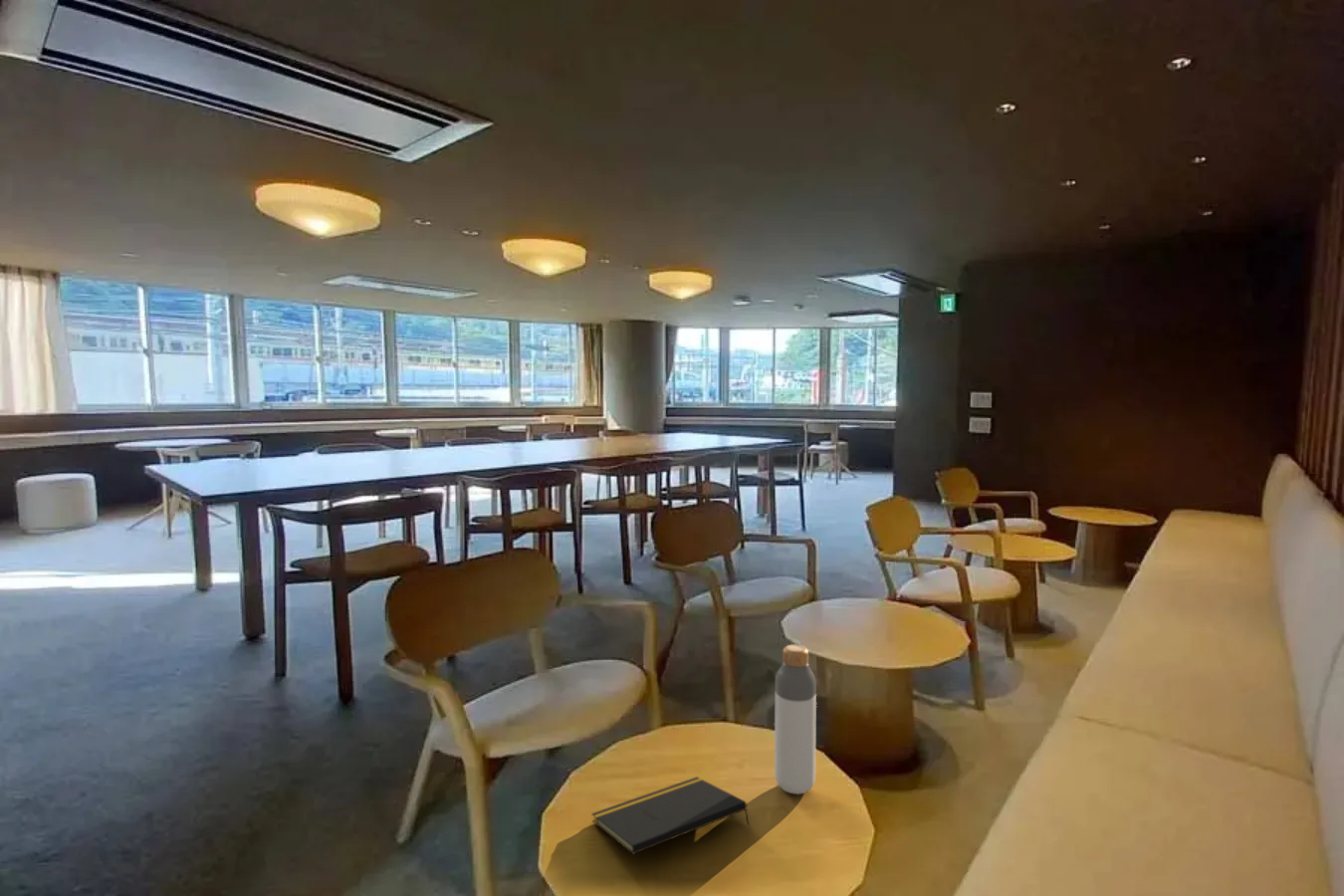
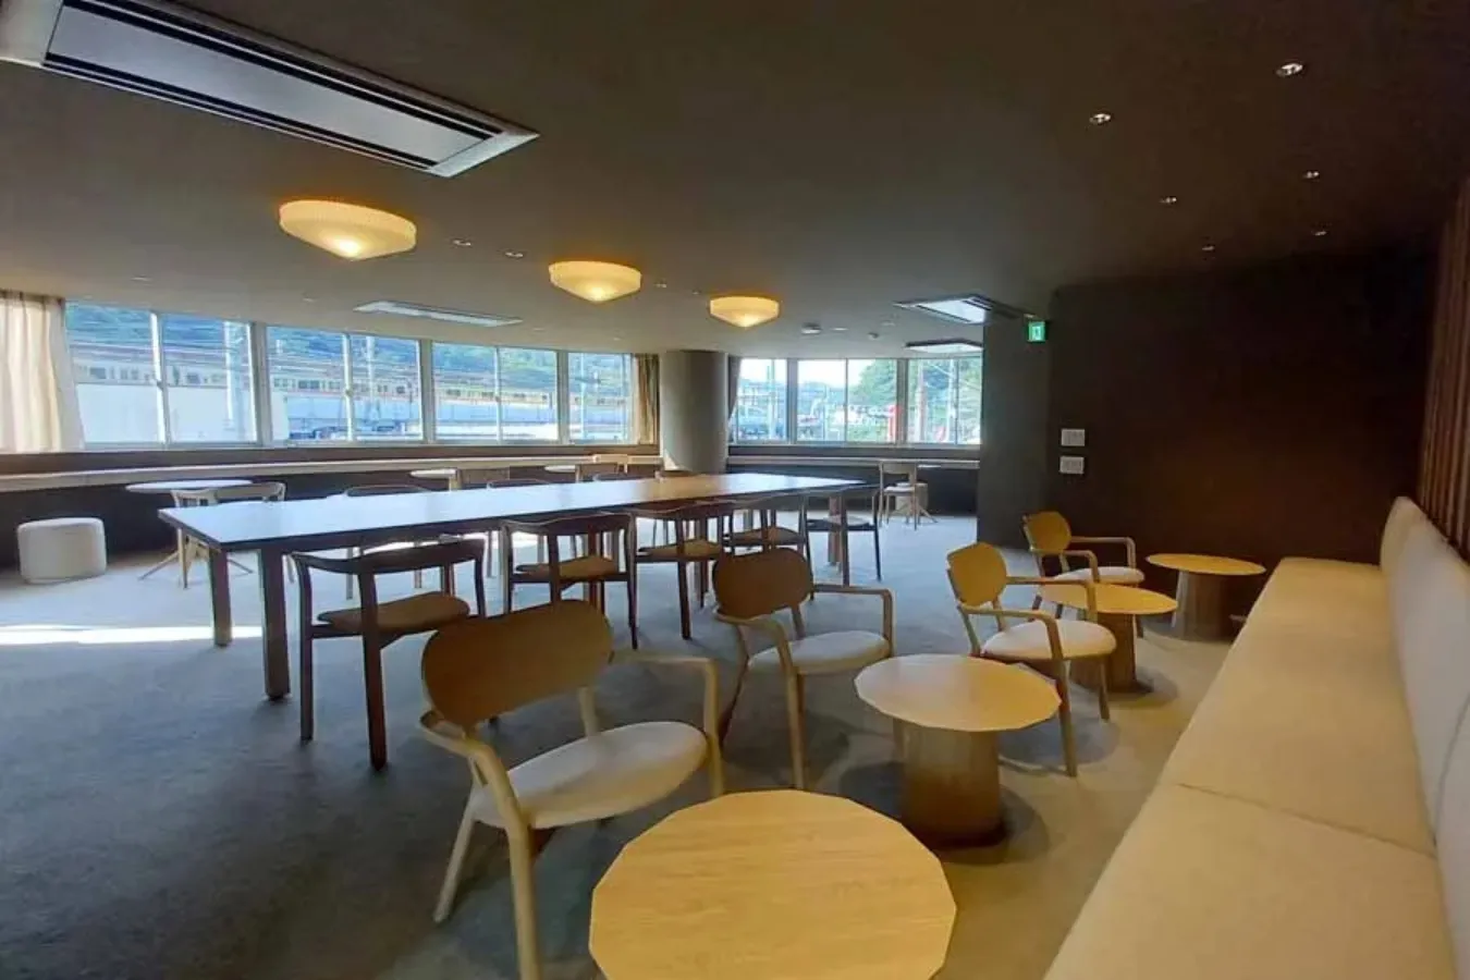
- bottle (794, 718)
- notepad (668, 811)
